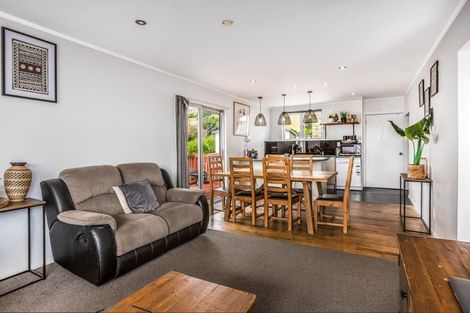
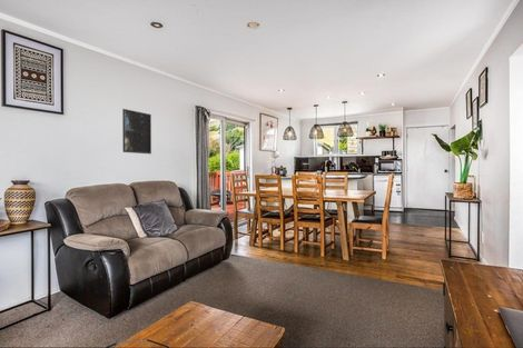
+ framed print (137, 132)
